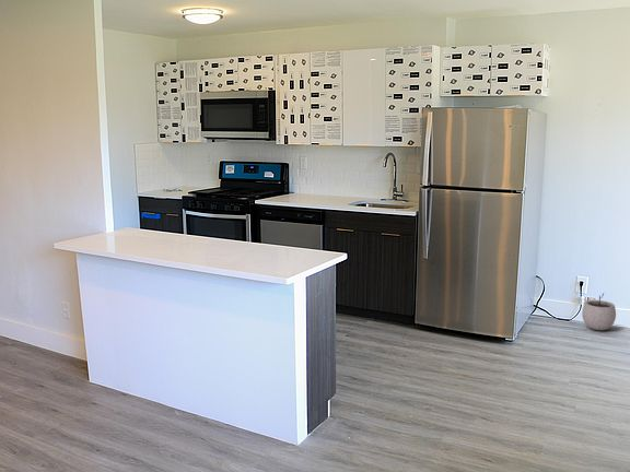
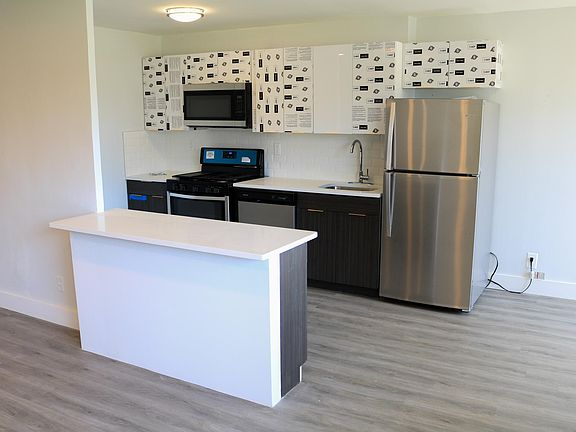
- plant pot (598, 310)
